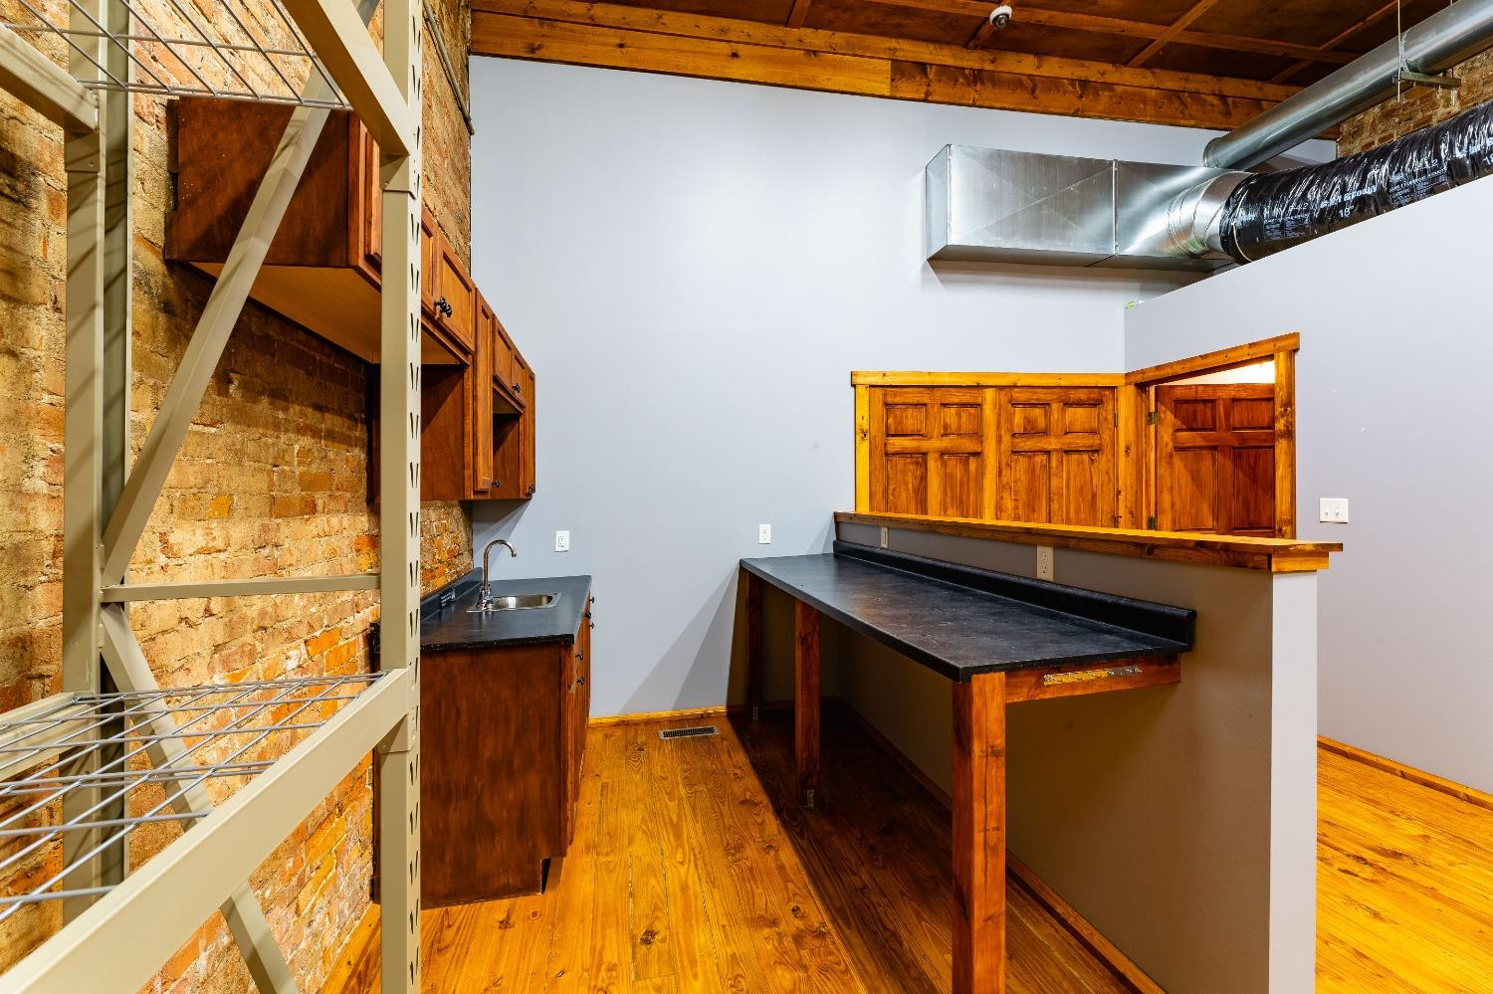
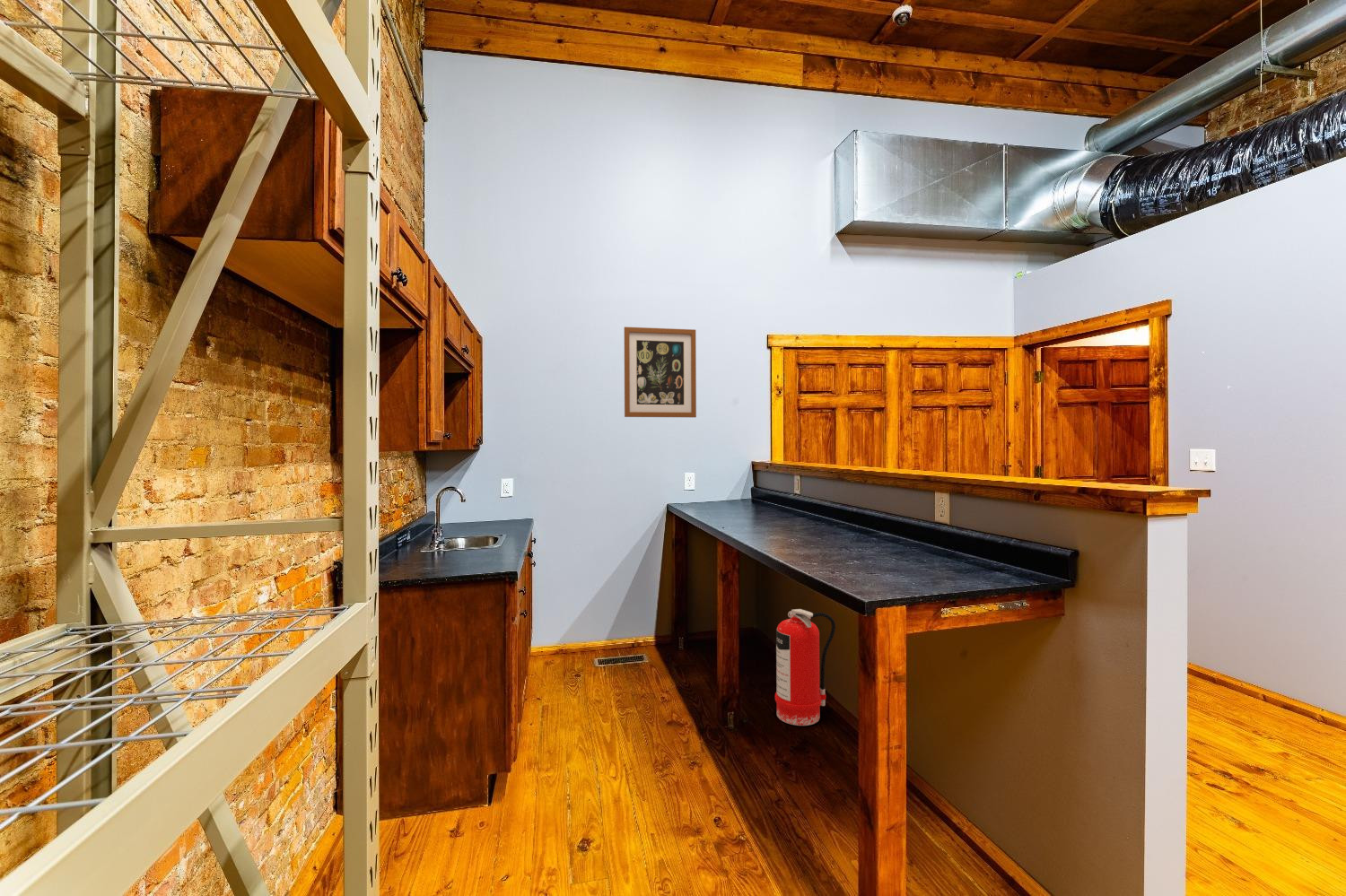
+ wall art (660, 372)
+ fire extinguisher (808, 661)
